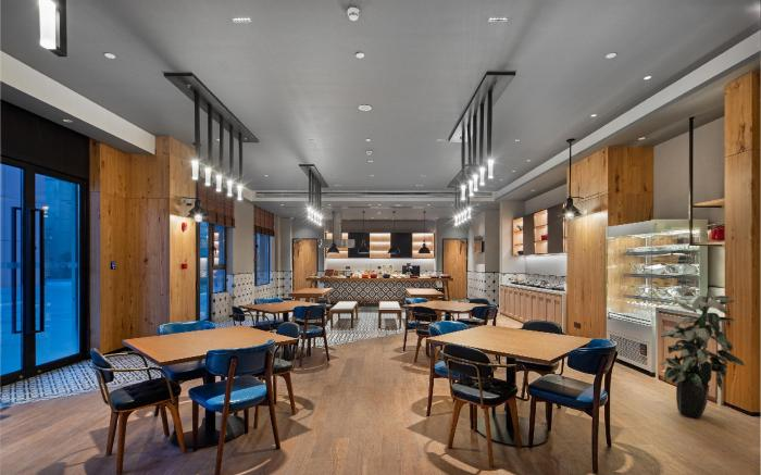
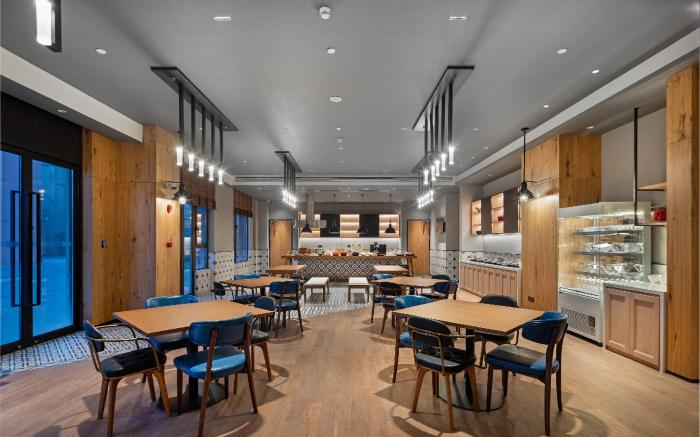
- indoor plant (695, 351)
